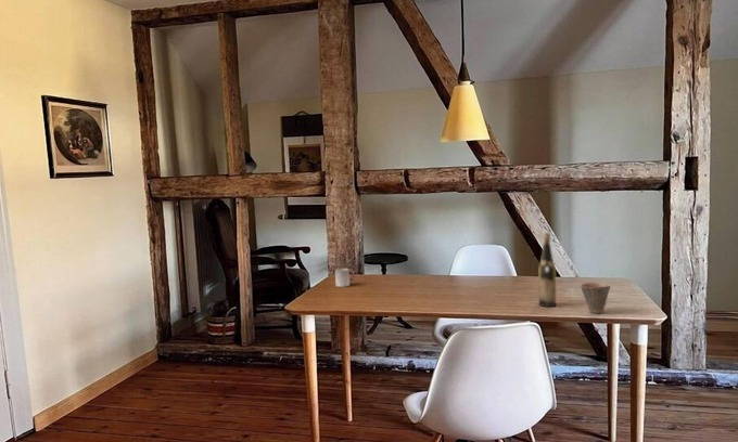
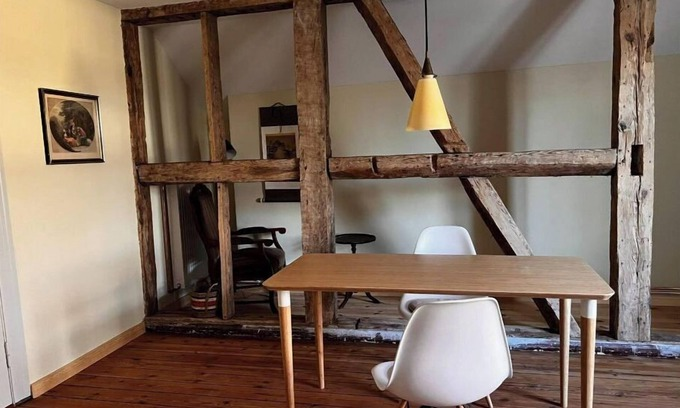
- cup (595, 297)
- wine bottle (547, 269)
- cup (345, 276)
